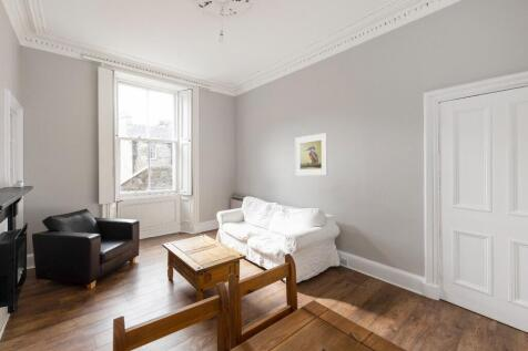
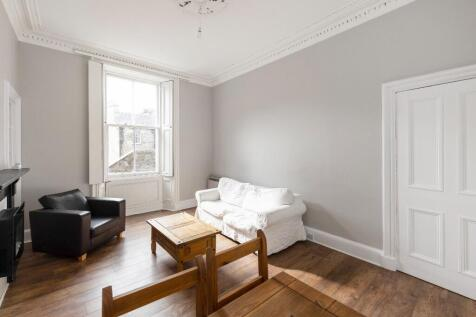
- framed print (309, 155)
